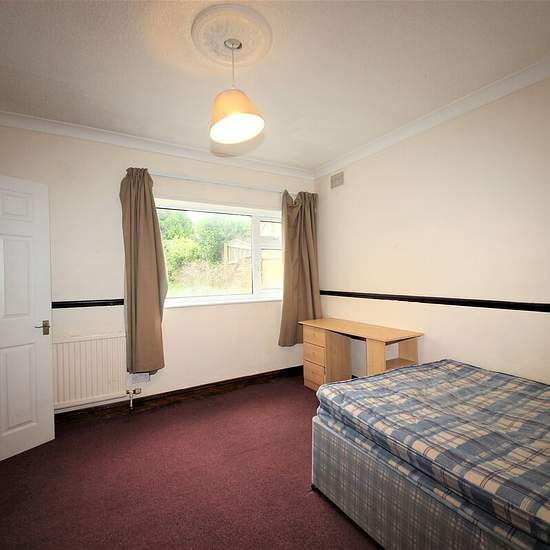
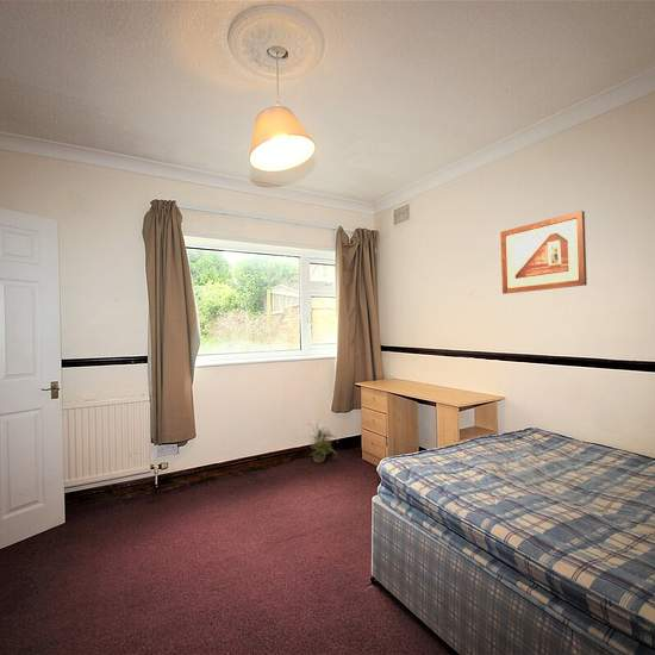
+ potted plant (320, 442)
+ picture frame (539, 256)
